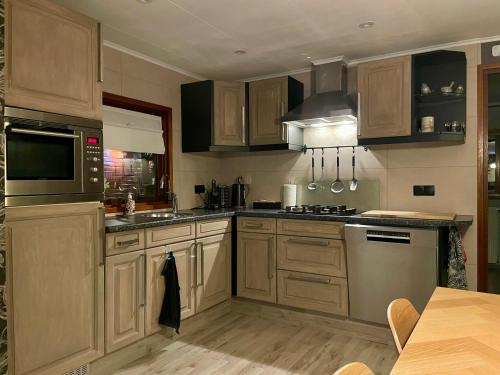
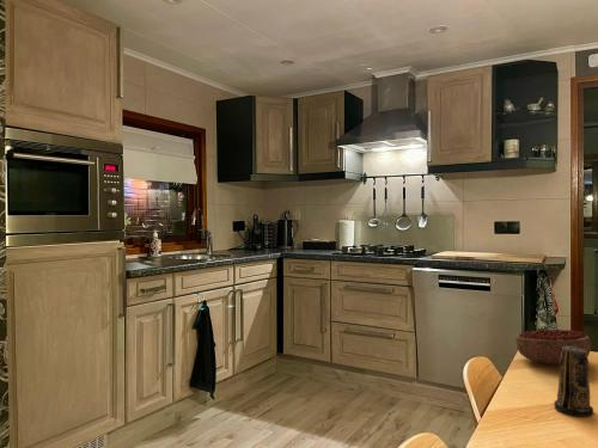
+ candle (573, 379)
+ decorative bowl (551, 344)
